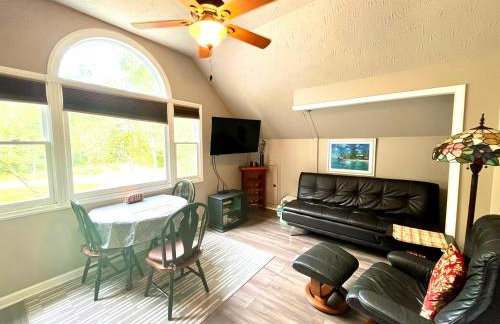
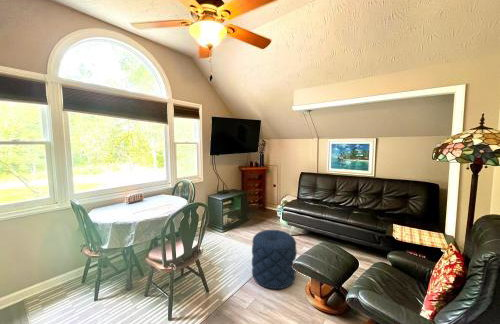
+ pouf (273, 255)
